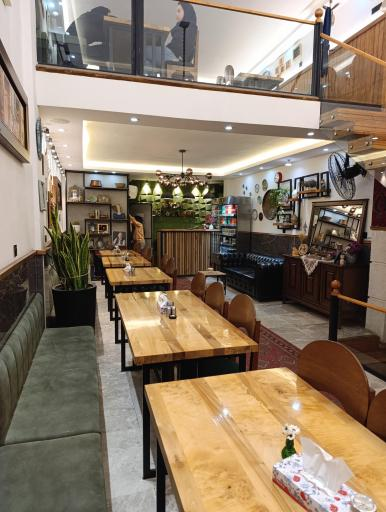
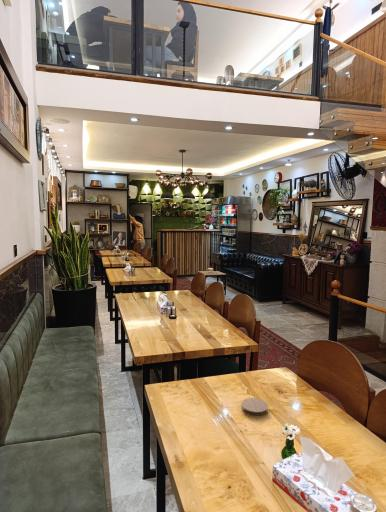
+ coaster (254, 406)
